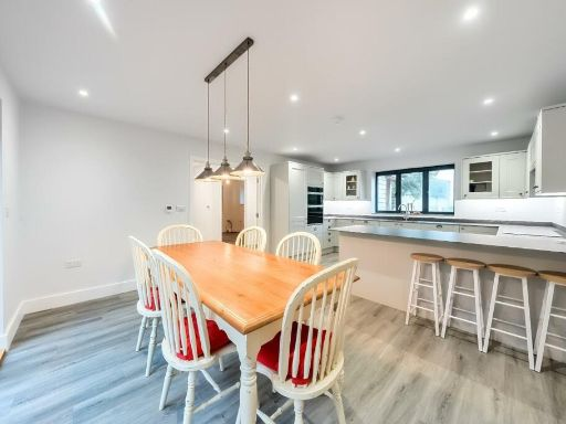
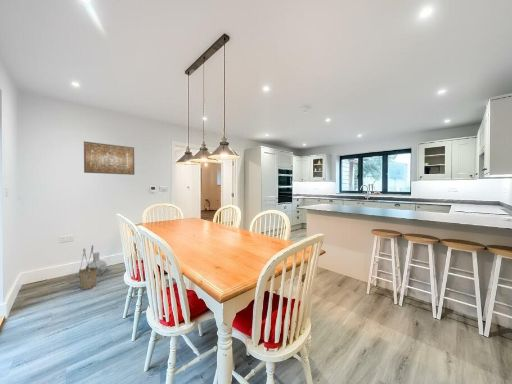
+ vase (96, 263)
+ bucket (88, 266)
+ wall art (110, 159)
